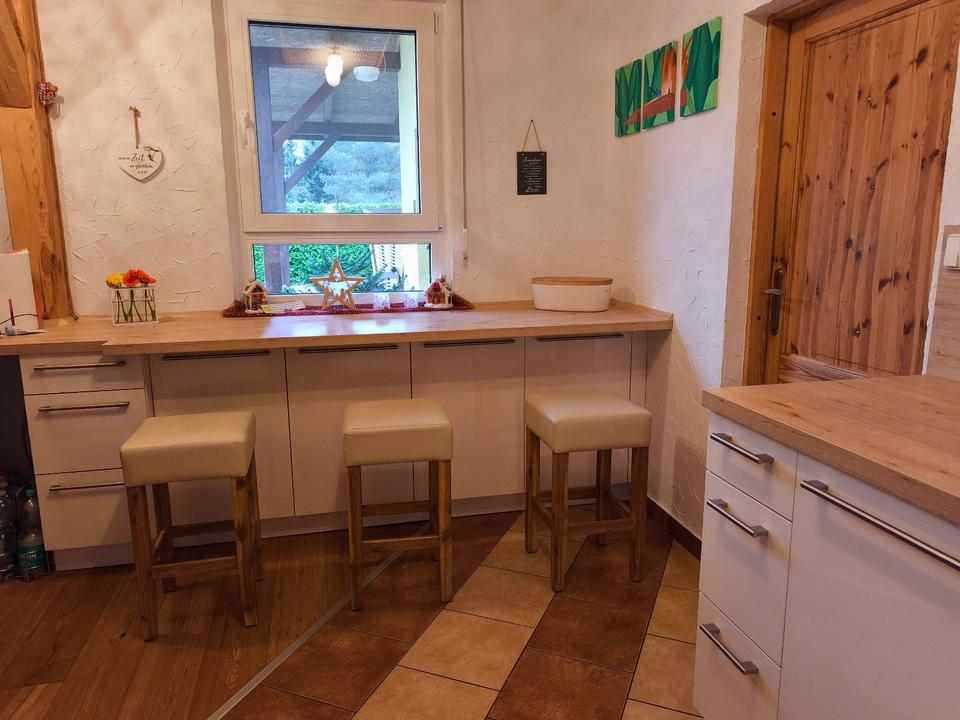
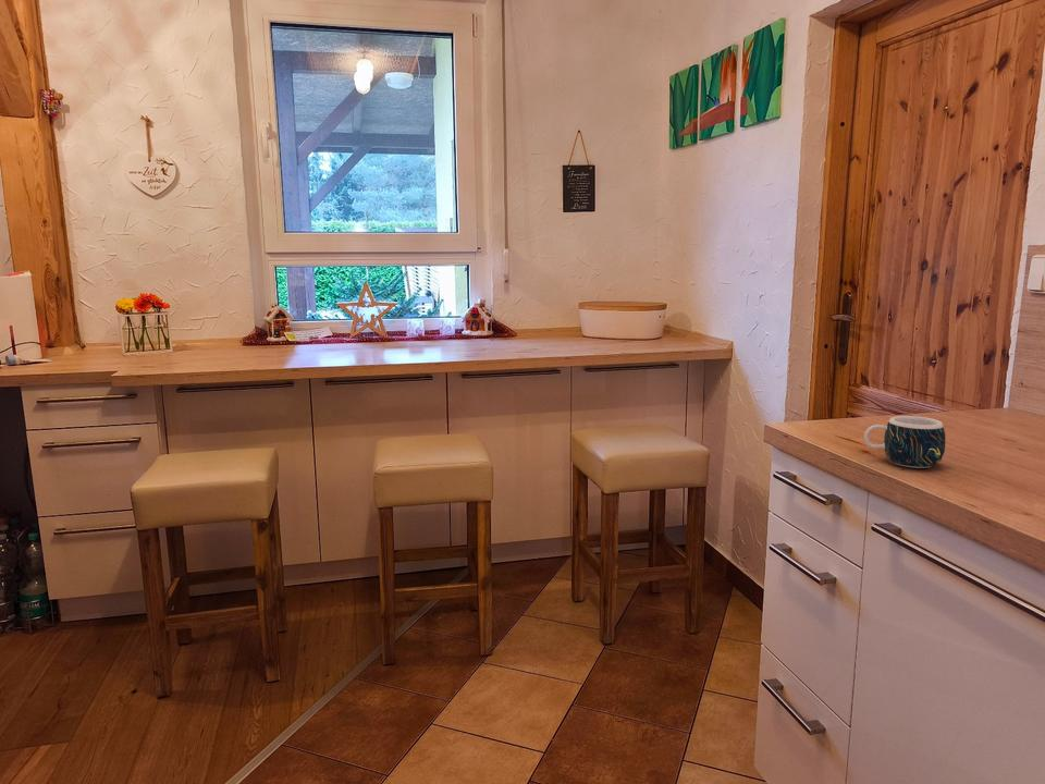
+ mug (903, 441)
